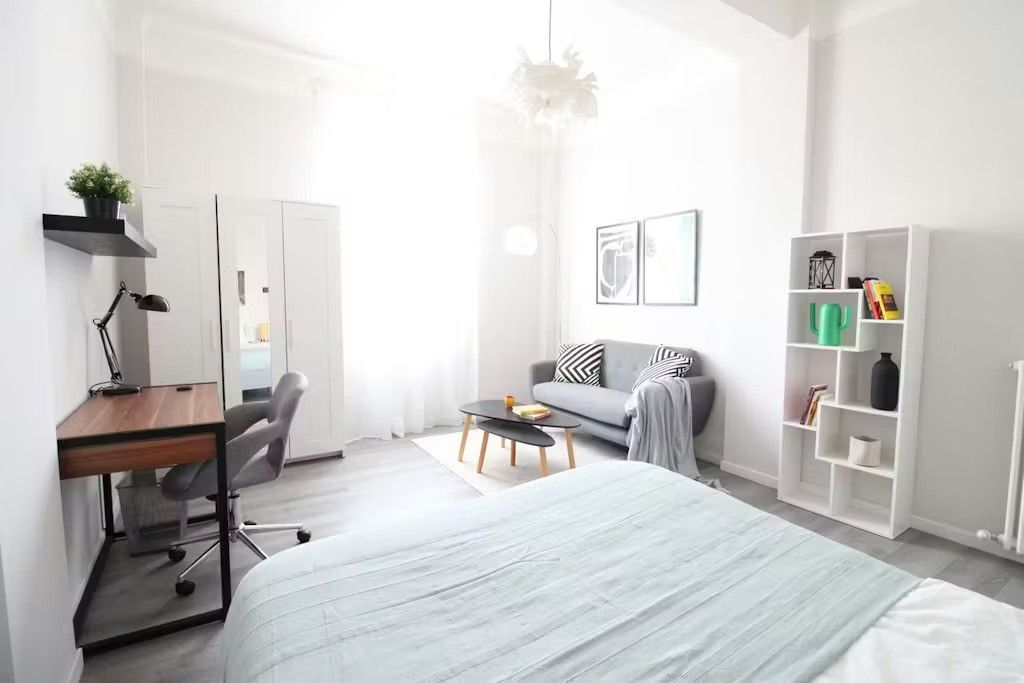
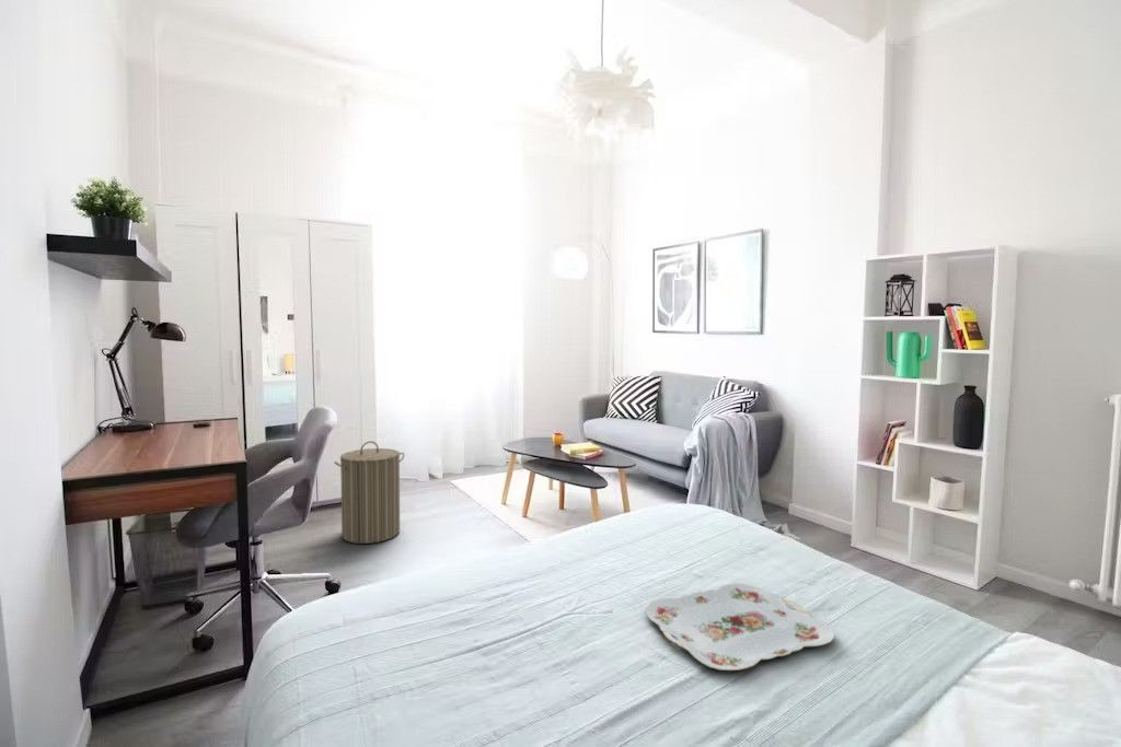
+ serving tray (736, 622)
+ laundry hamper (371, 487)
